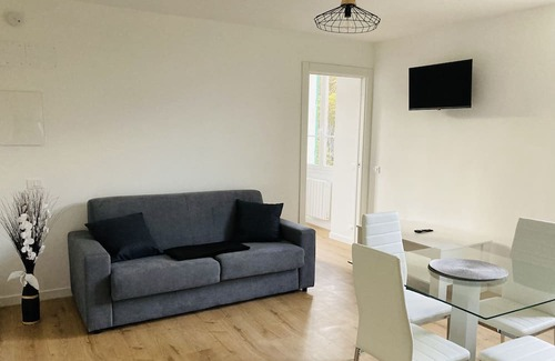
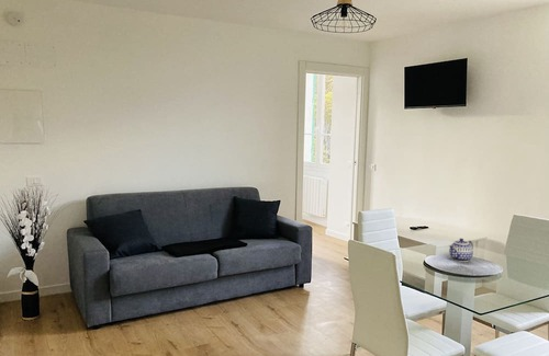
+ teapot (461, 249)
